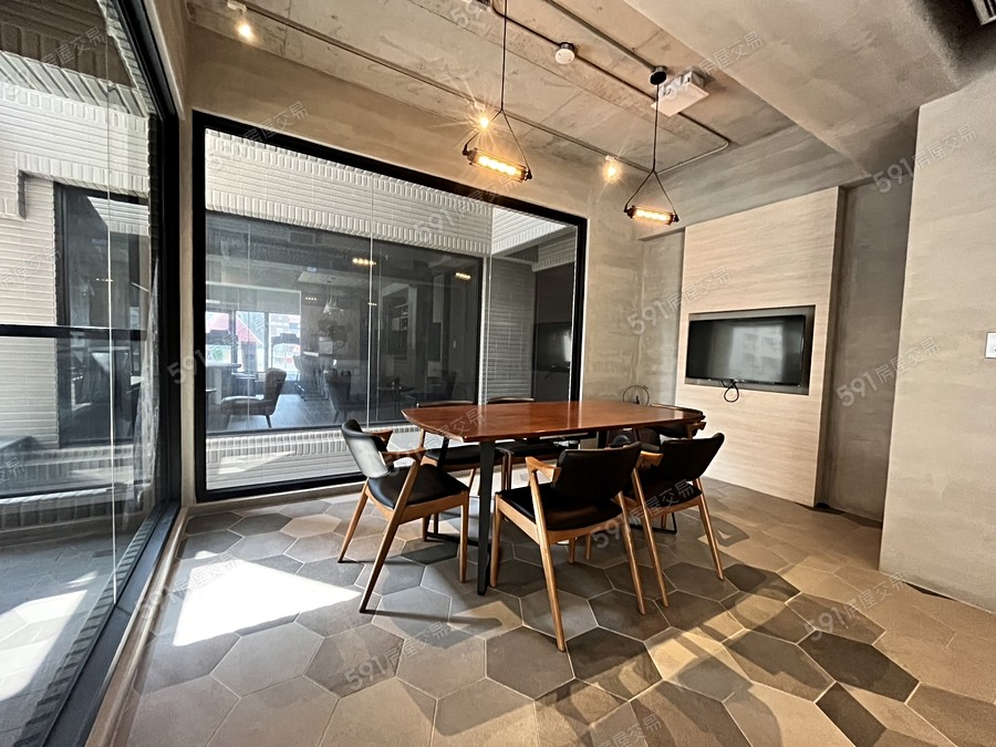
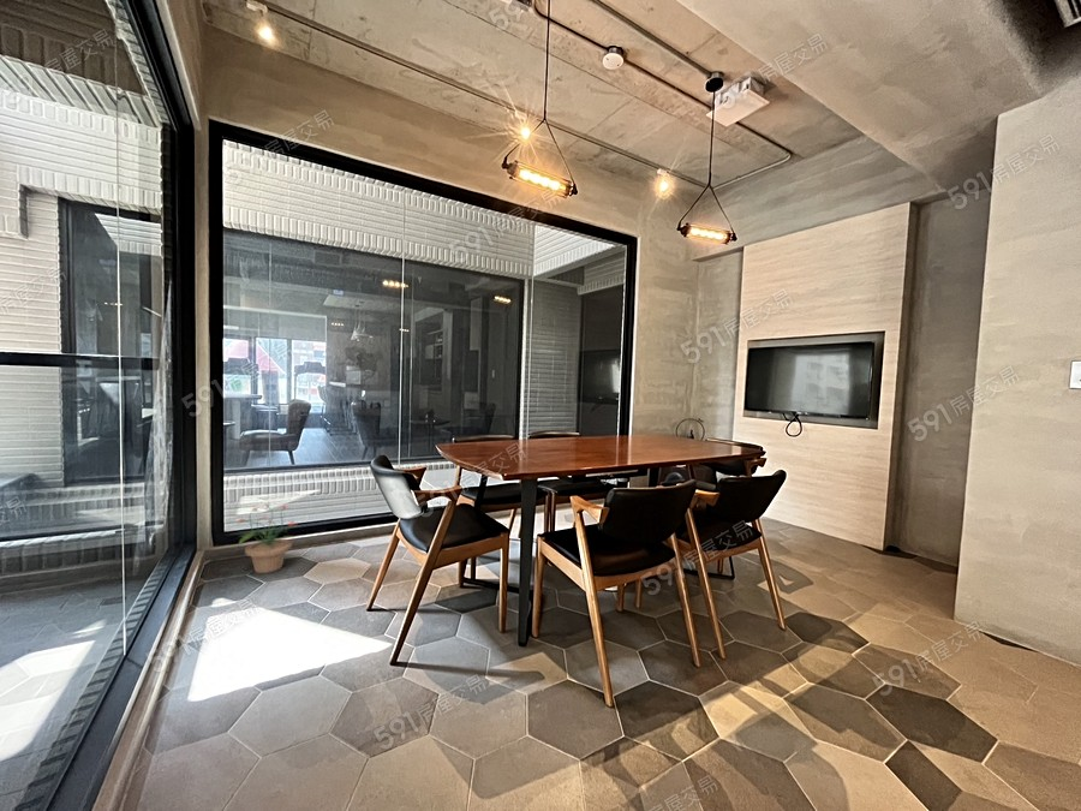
+ potted plant (267, 536)
